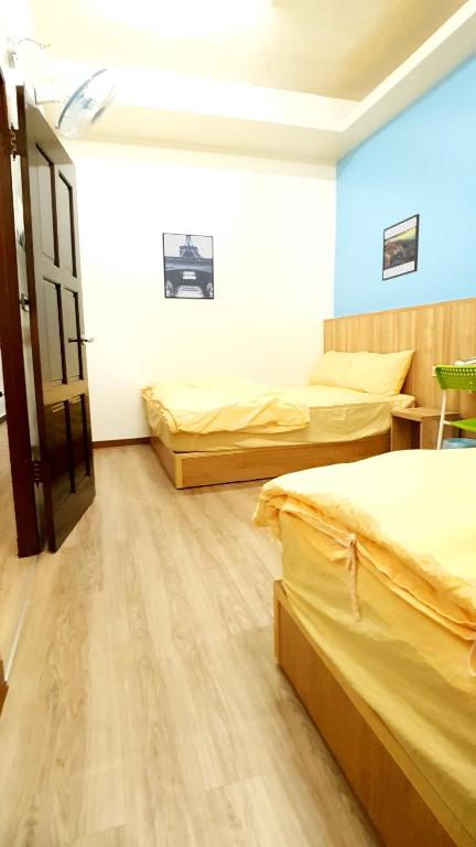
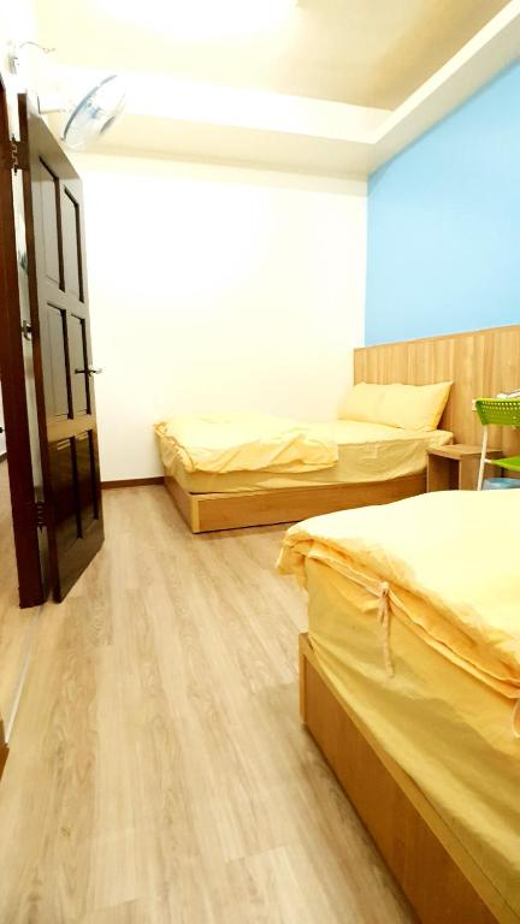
- wall art (188, 267)
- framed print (399, 249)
